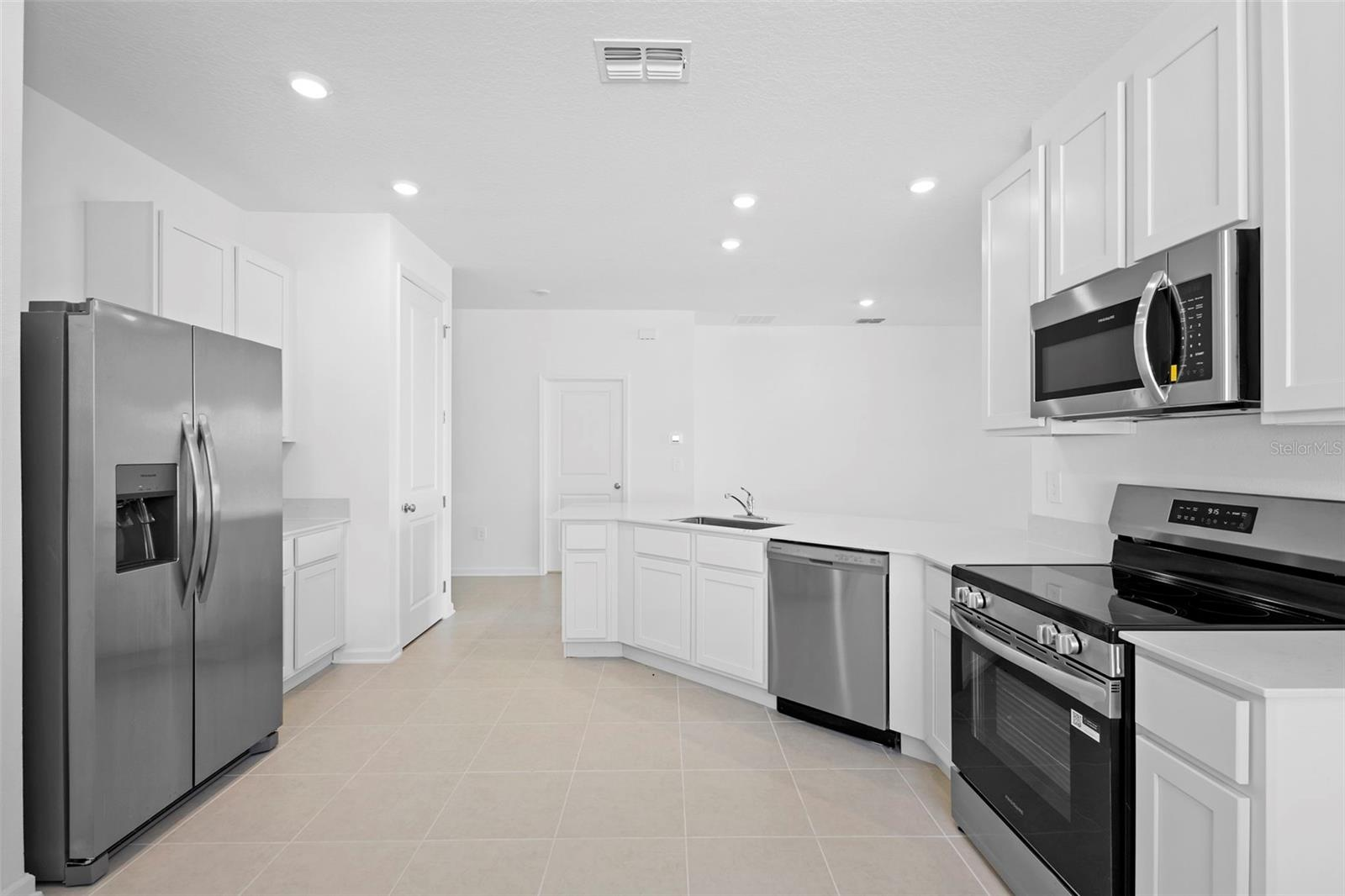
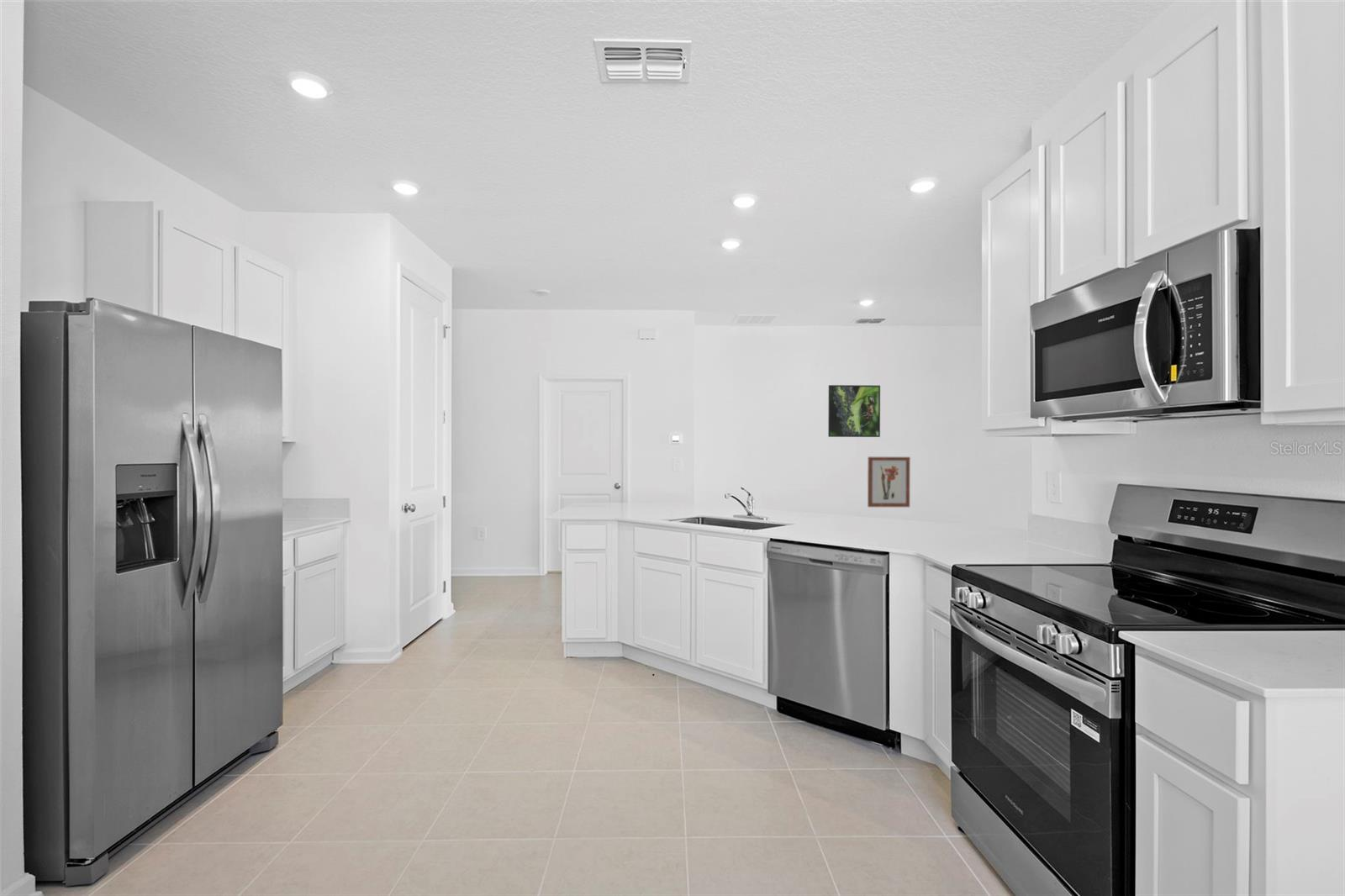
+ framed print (854, 411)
+ wall art (889, 482)
